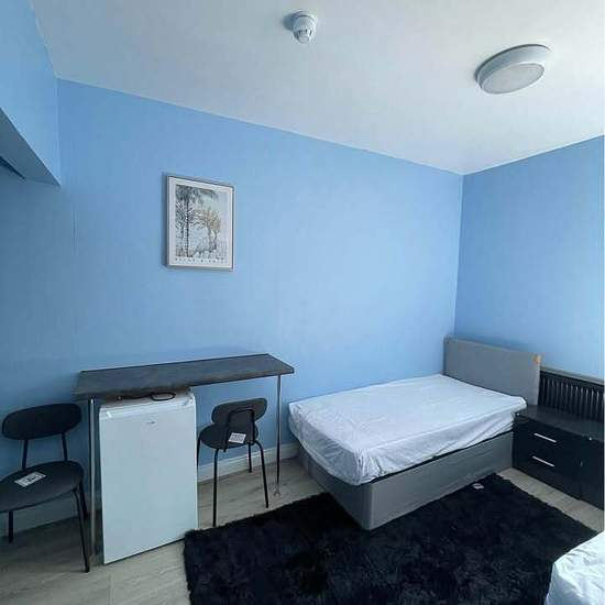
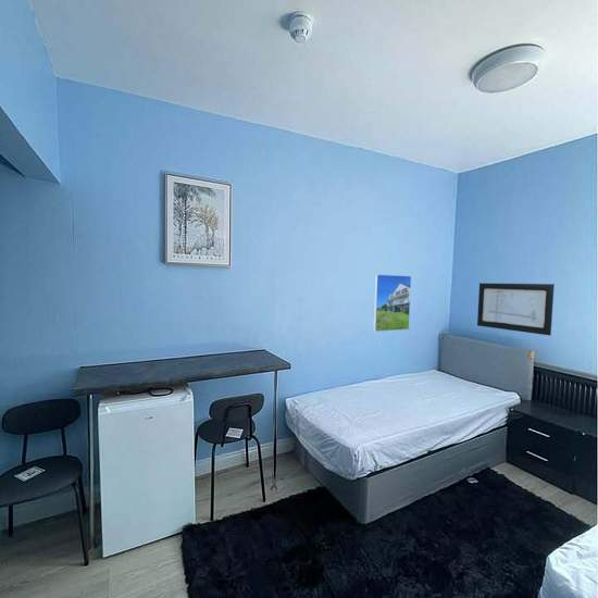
+ wall art (511, 307)
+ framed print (393, 302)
